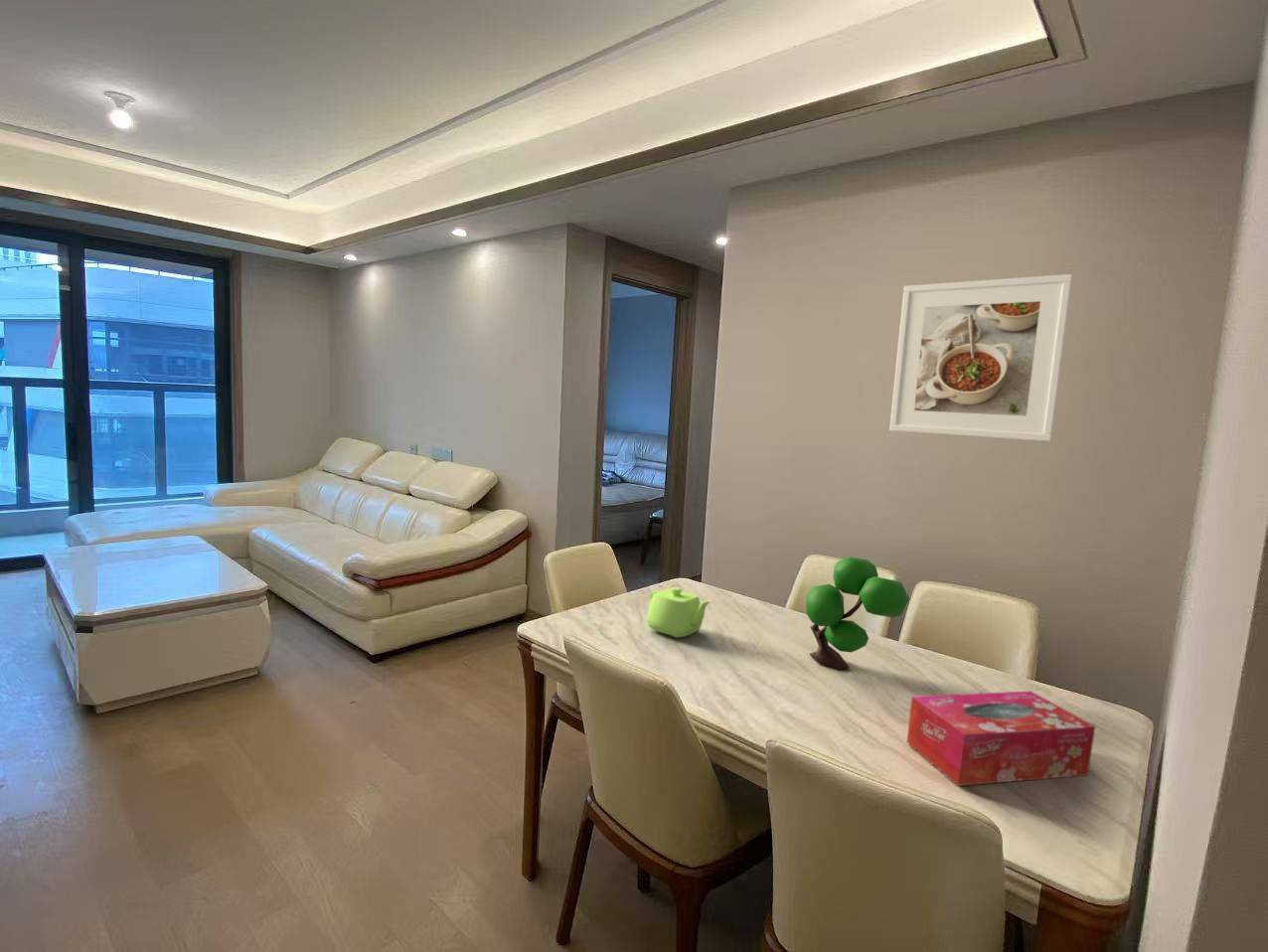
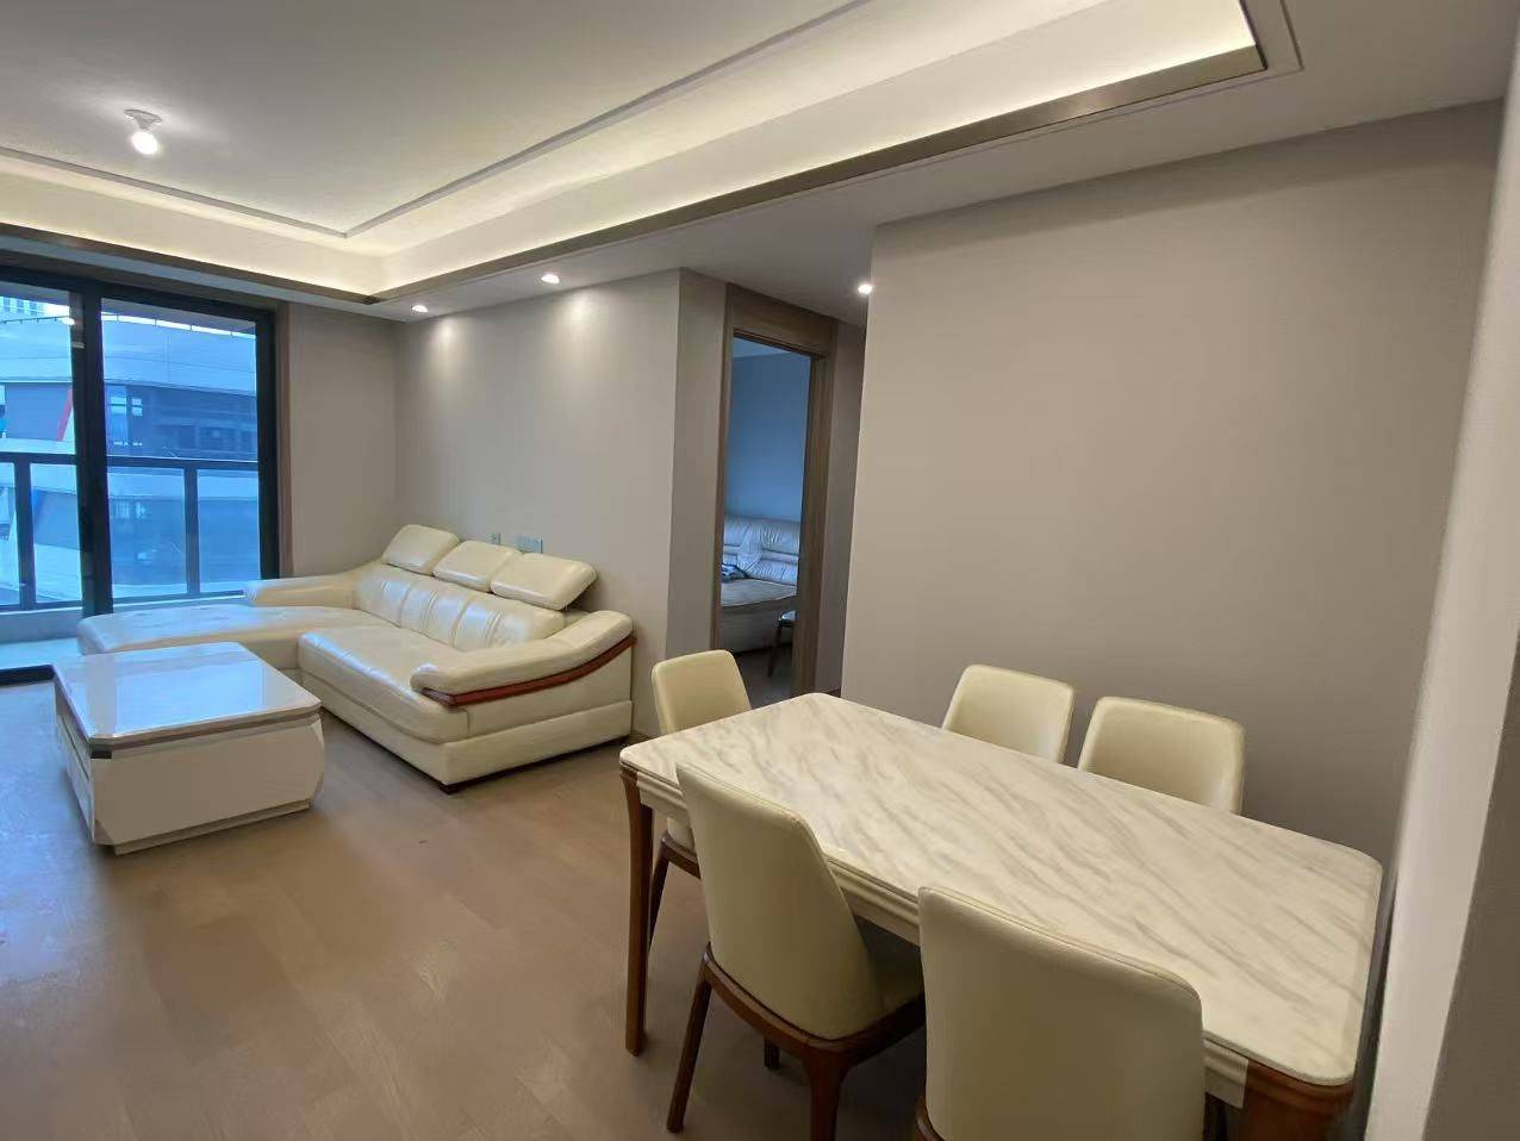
- tissue box (997, 734)
- teapot (679, 610)
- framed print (973, 359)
- plant (853, 613)
